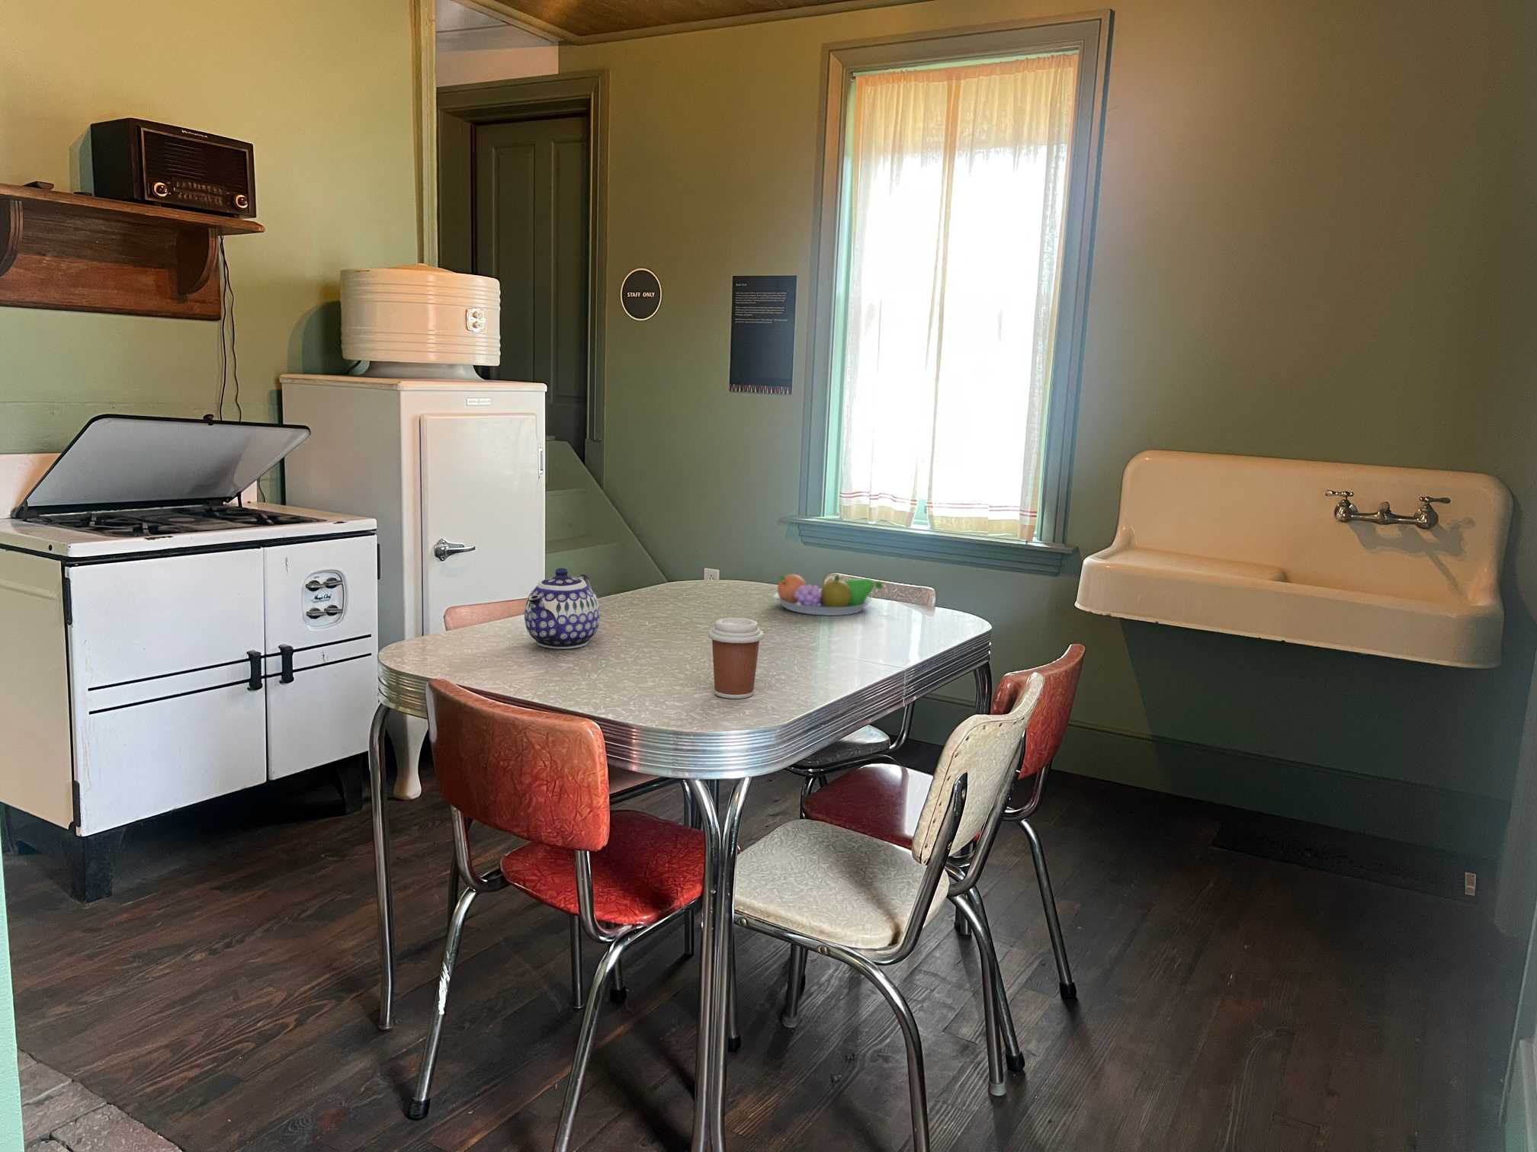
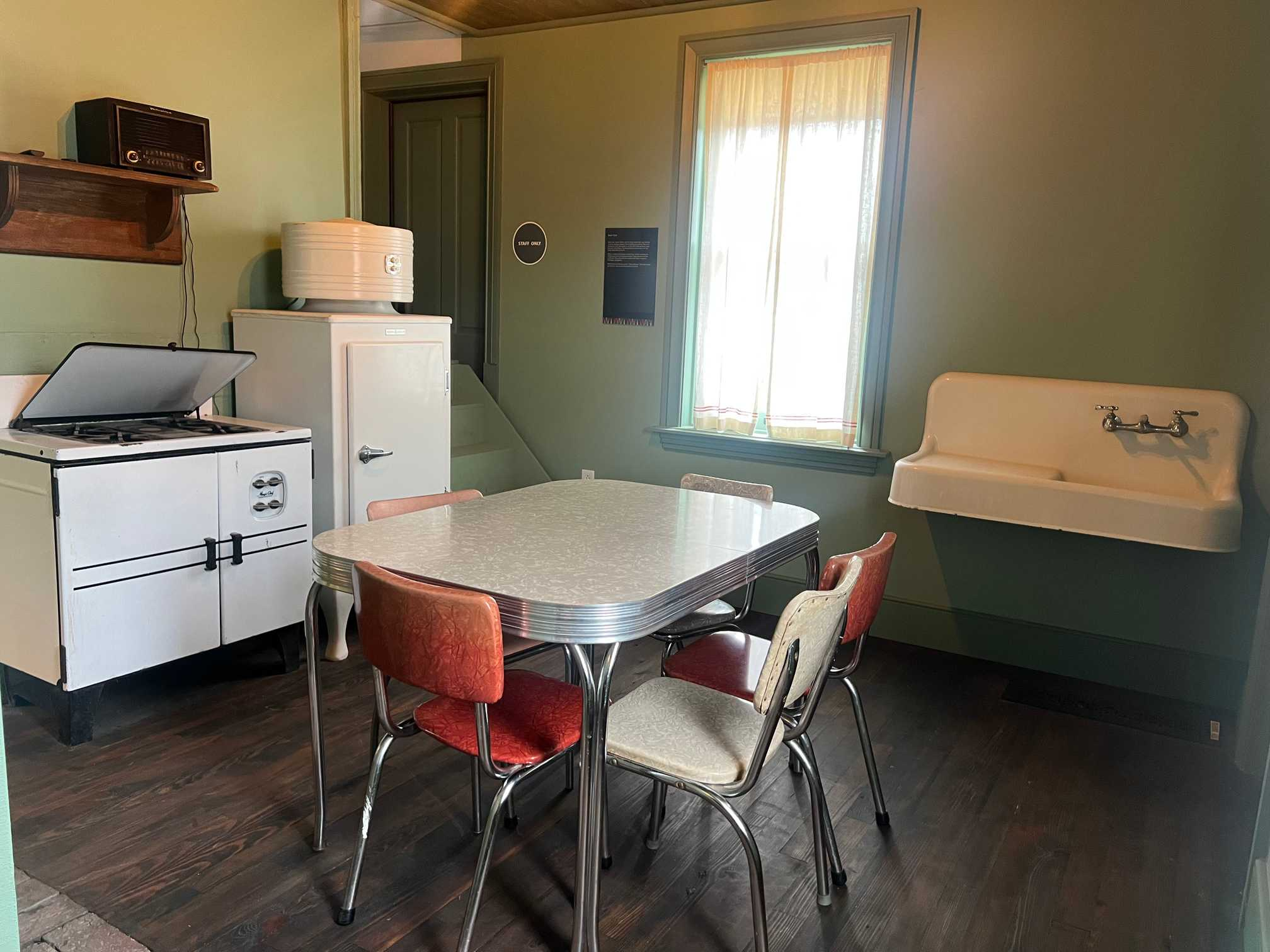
- fruit bowl (827, 588)
- coffee cup (735, 657)
- teapot (562, 606)
